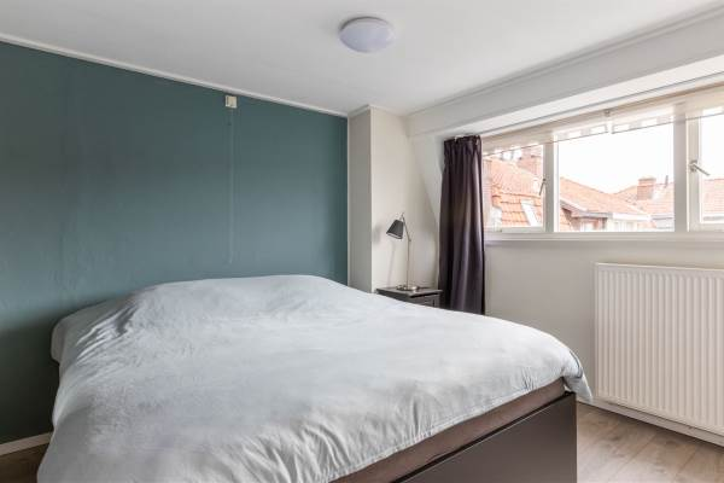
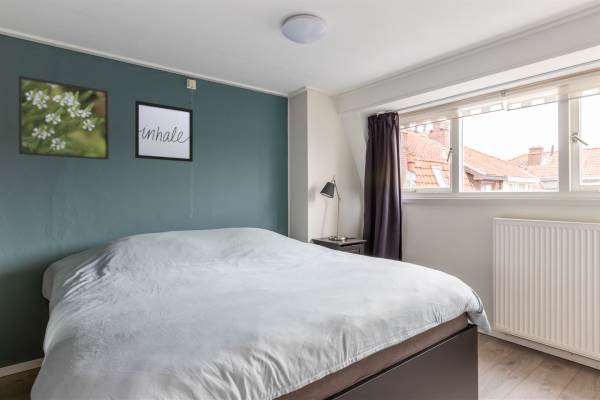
+ wall art (165, 132)
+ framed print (66, 120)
